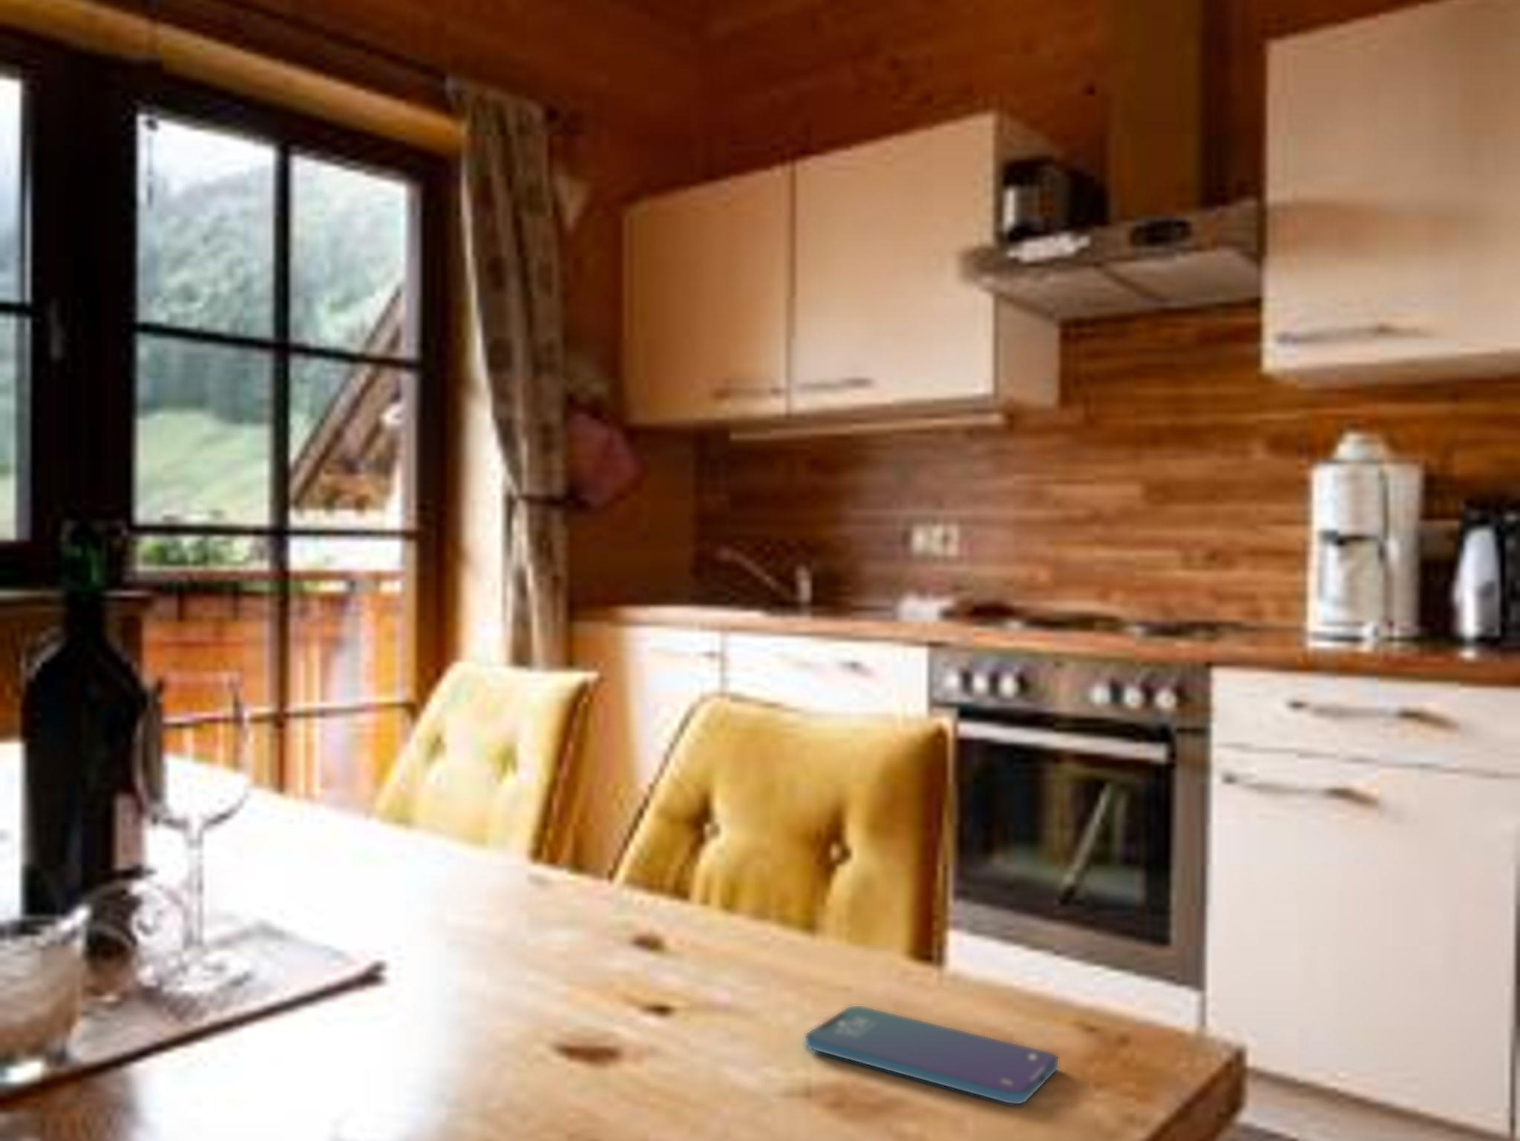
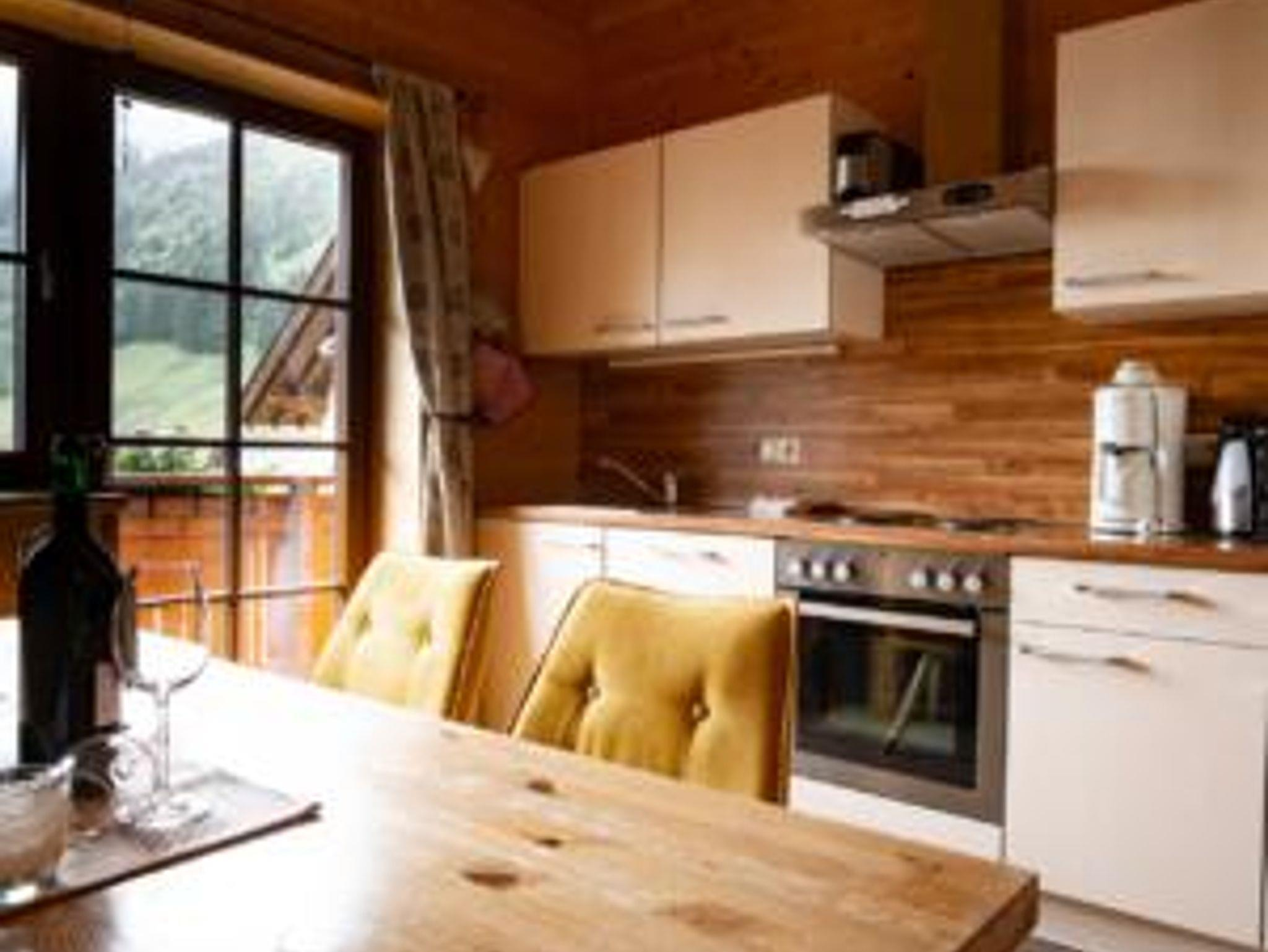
- smartphone (929, 1050)
